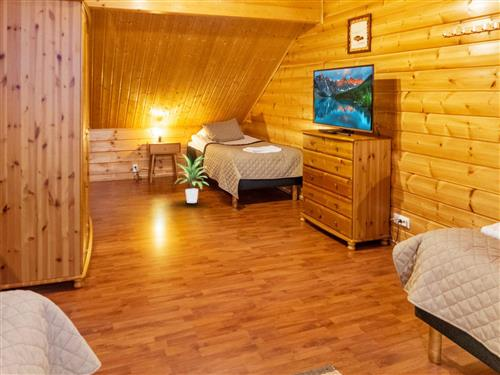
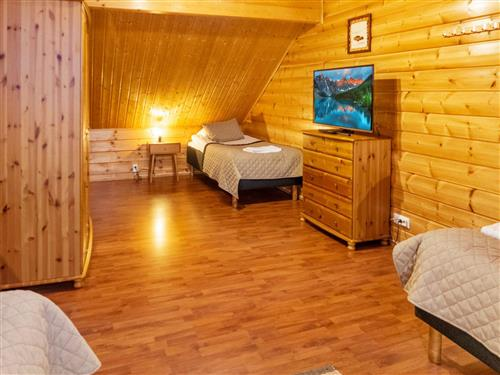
- indoor plant (193, 177)
